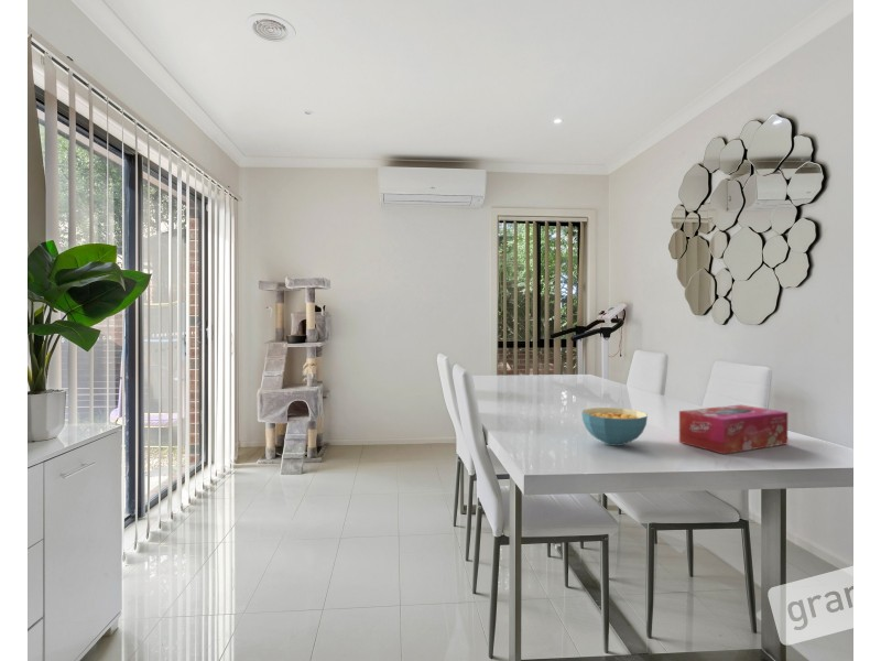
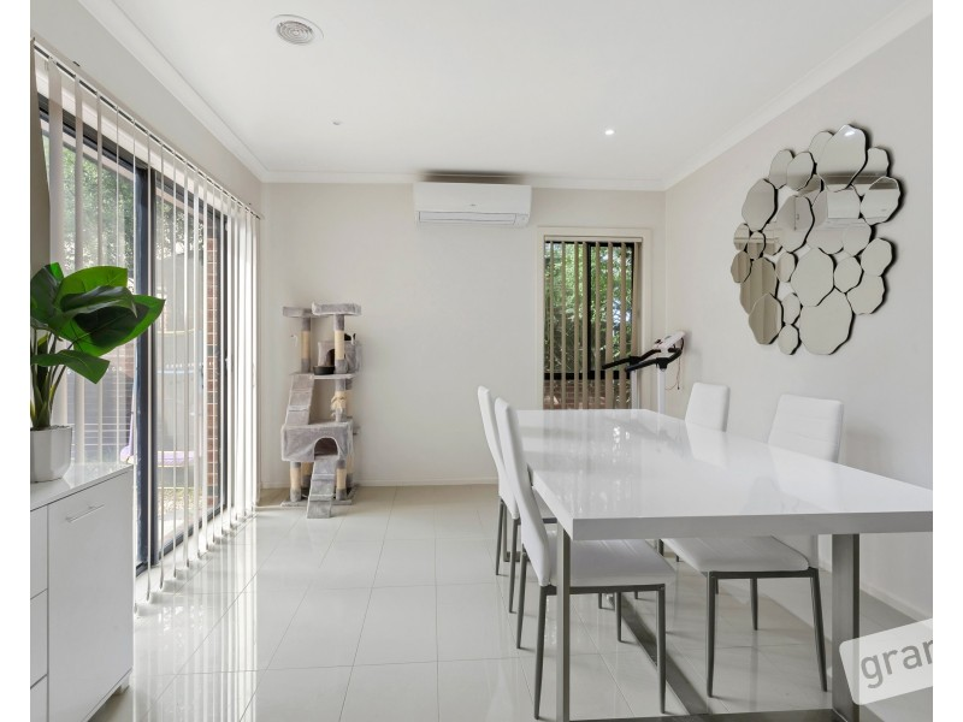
- cereal bowl (613, 427)
- tissue box (732, 426)
